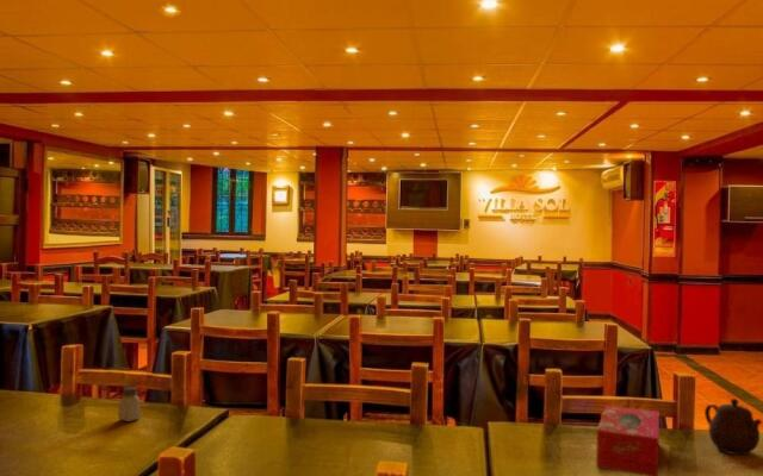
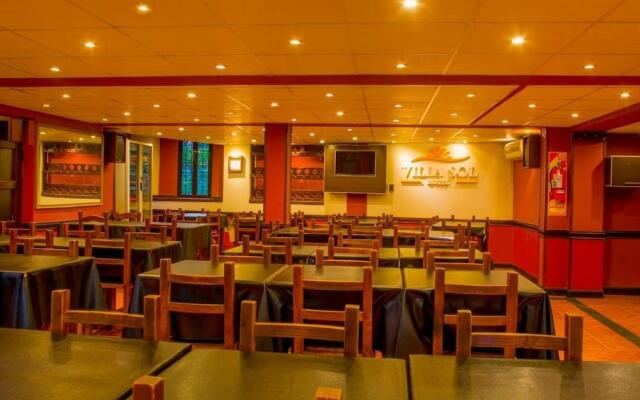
- saltshaker (129, 403)
- teapot (732, 424)
- tissue box (628, 438)
